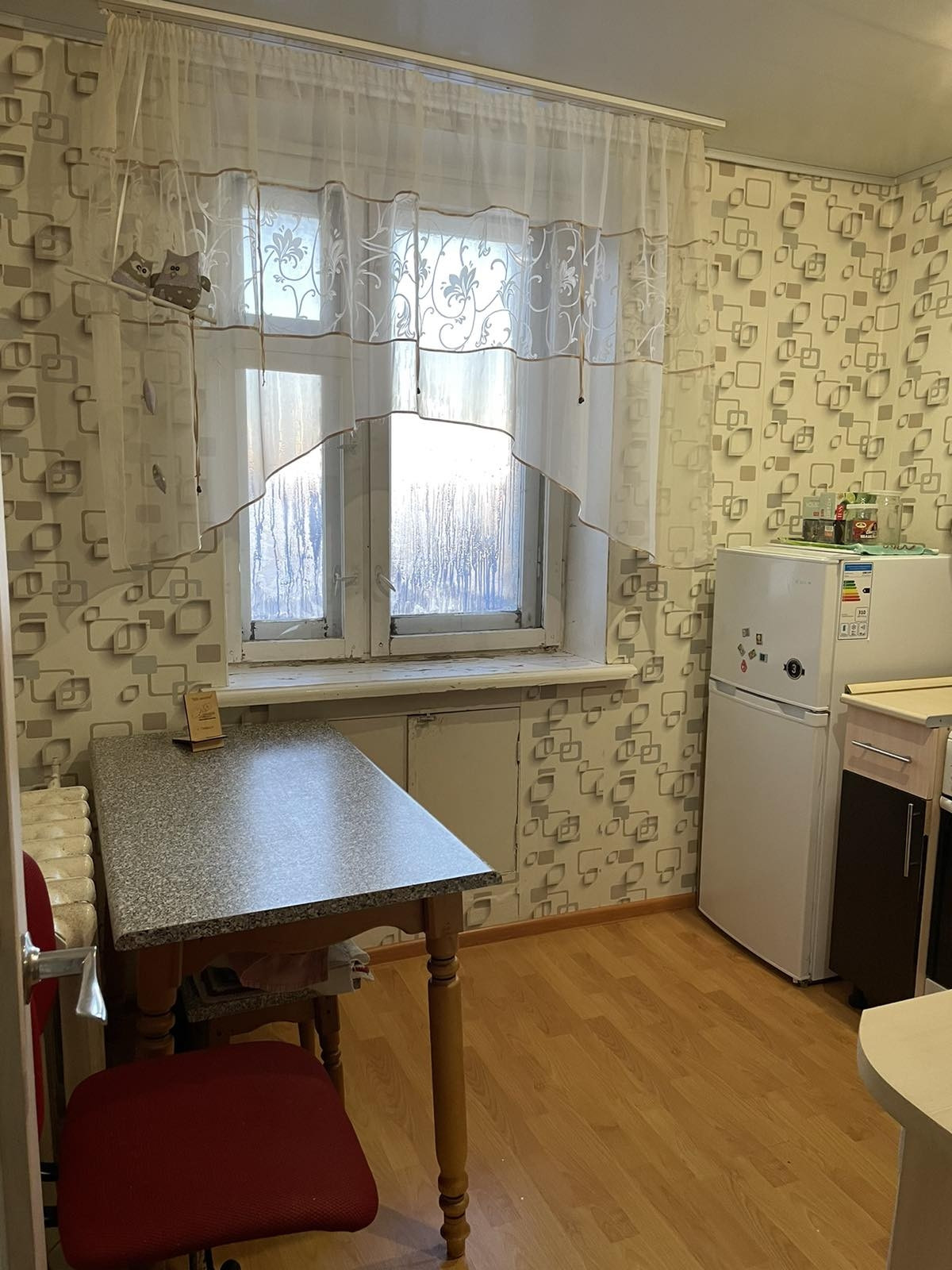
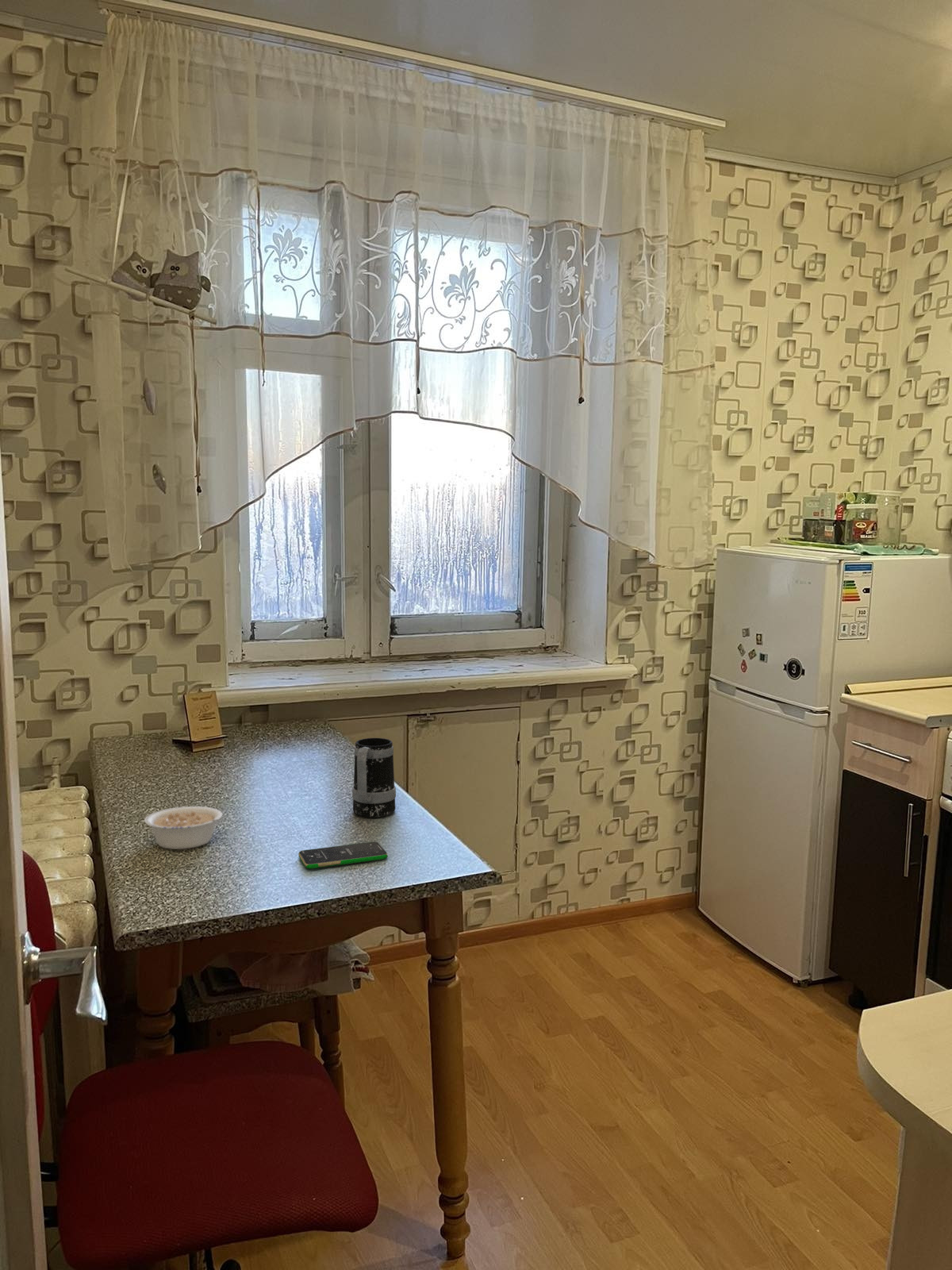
+ legume (186, 826)
+ smartphone (343, 854)
+ mug (370, 778)
